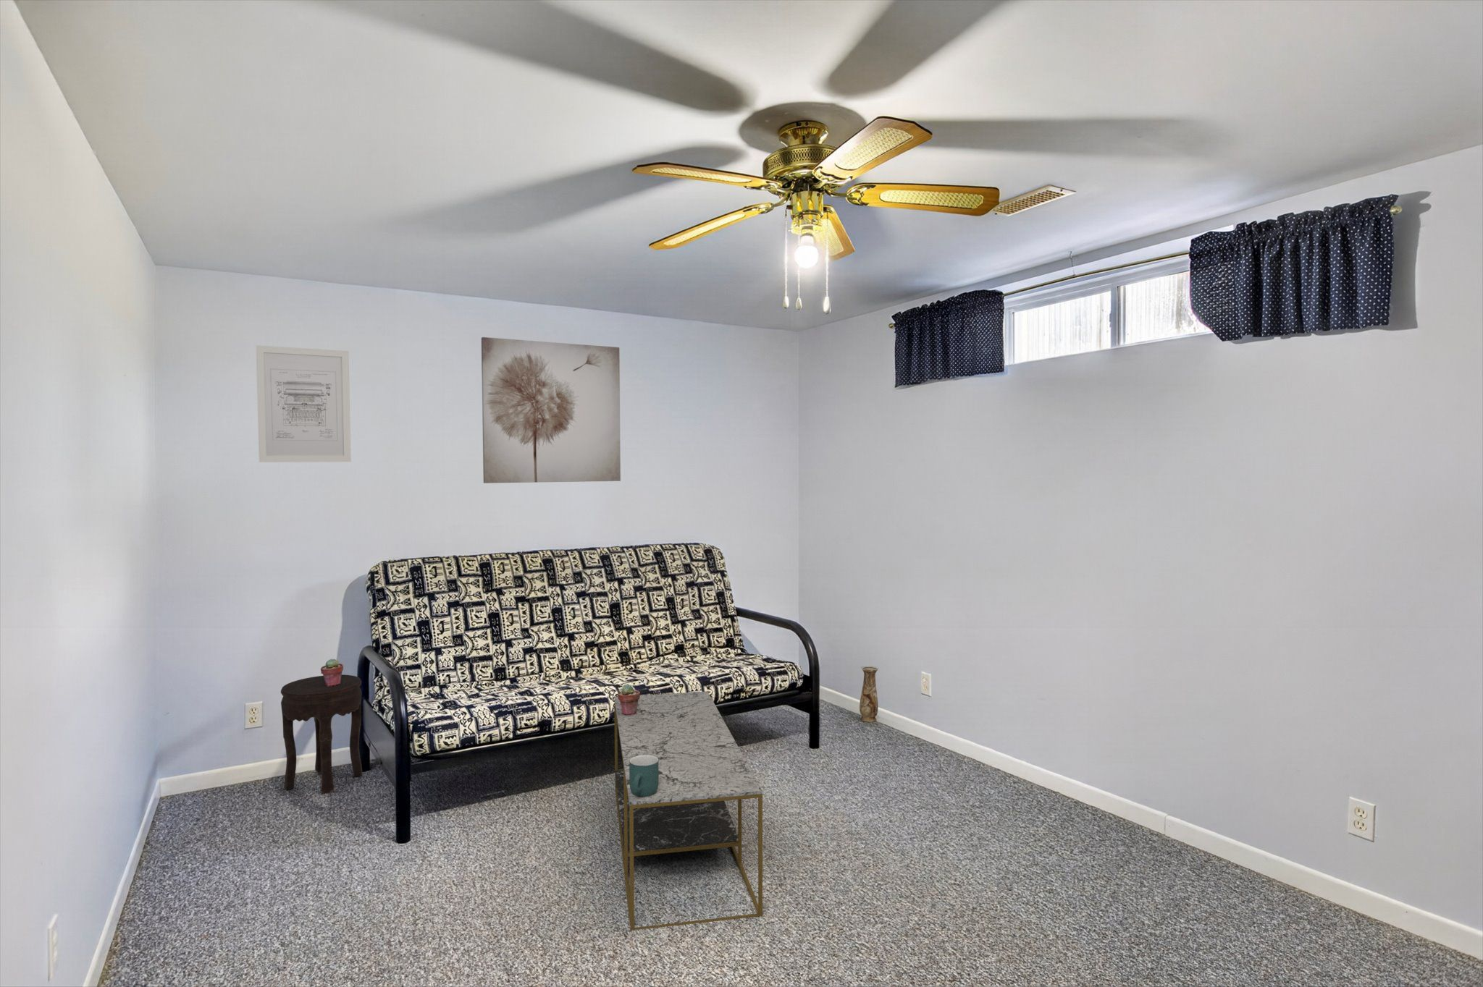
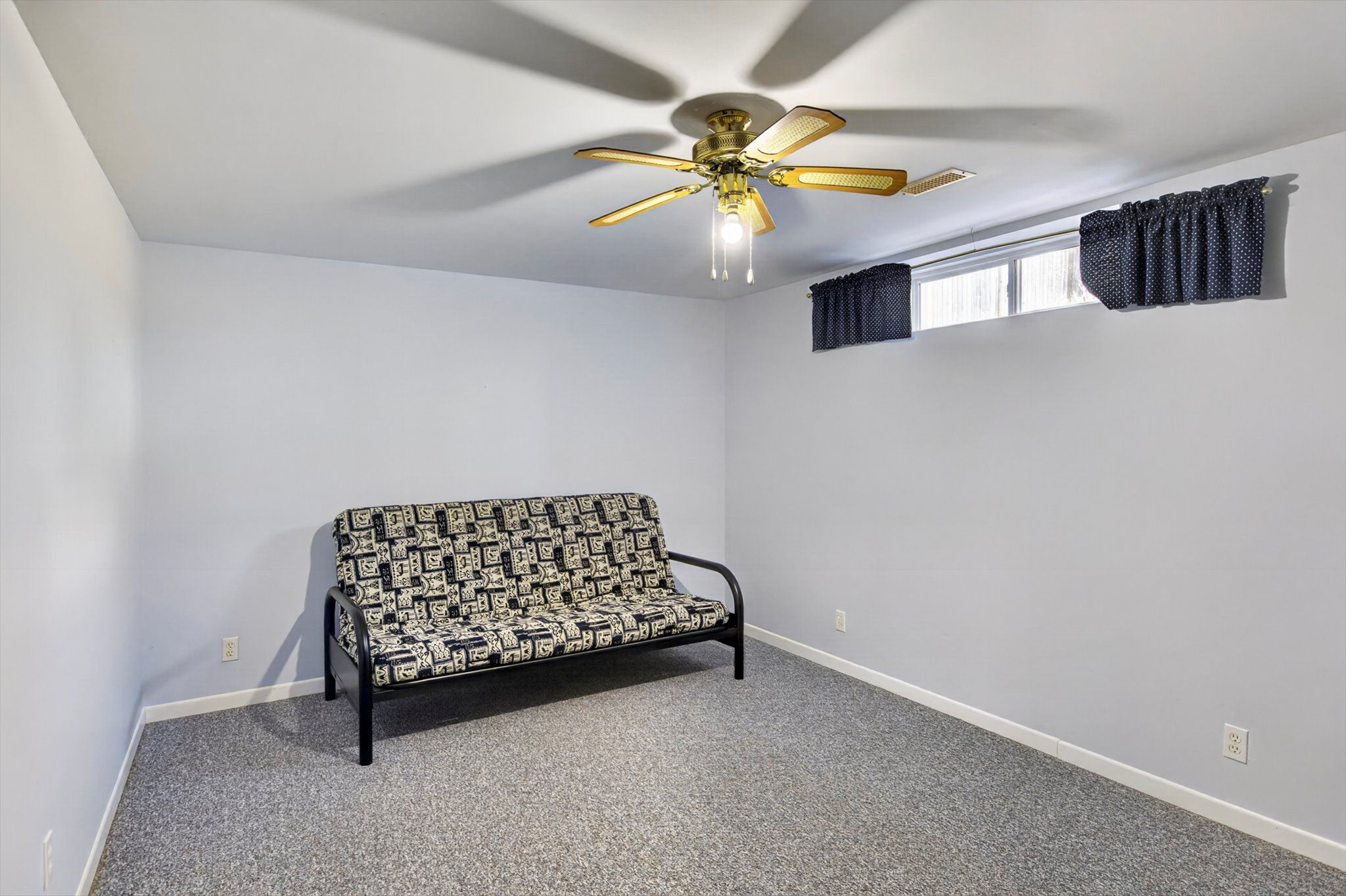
- side table (323, 733)
- potted succulent (628, 697)
- potted succulent (332, 671)
- mug (645, 778)
- coffee table (676, 790)
- wall art (554, 412)
- vase (869, 693)
- wall art (304, 405)
